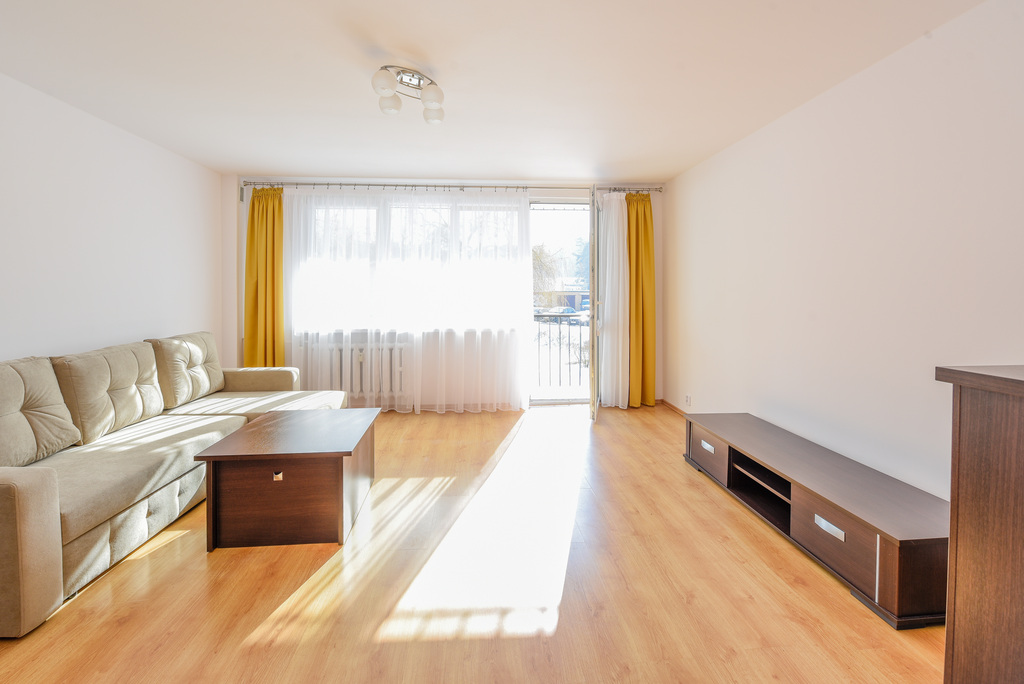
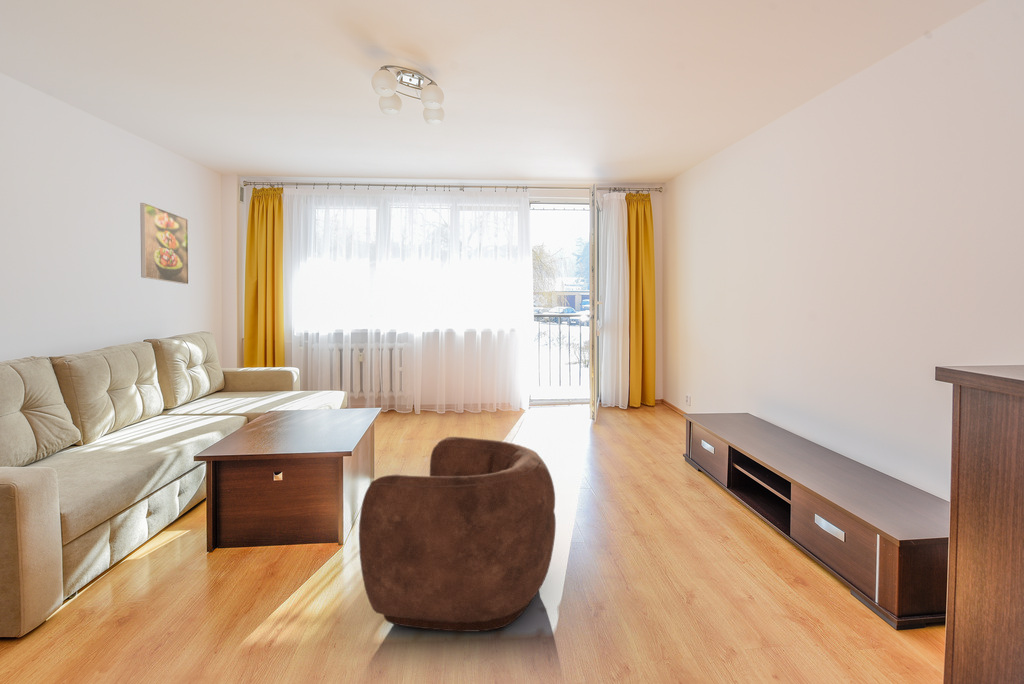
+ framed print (165, 246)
+ armchair (474, 522)
